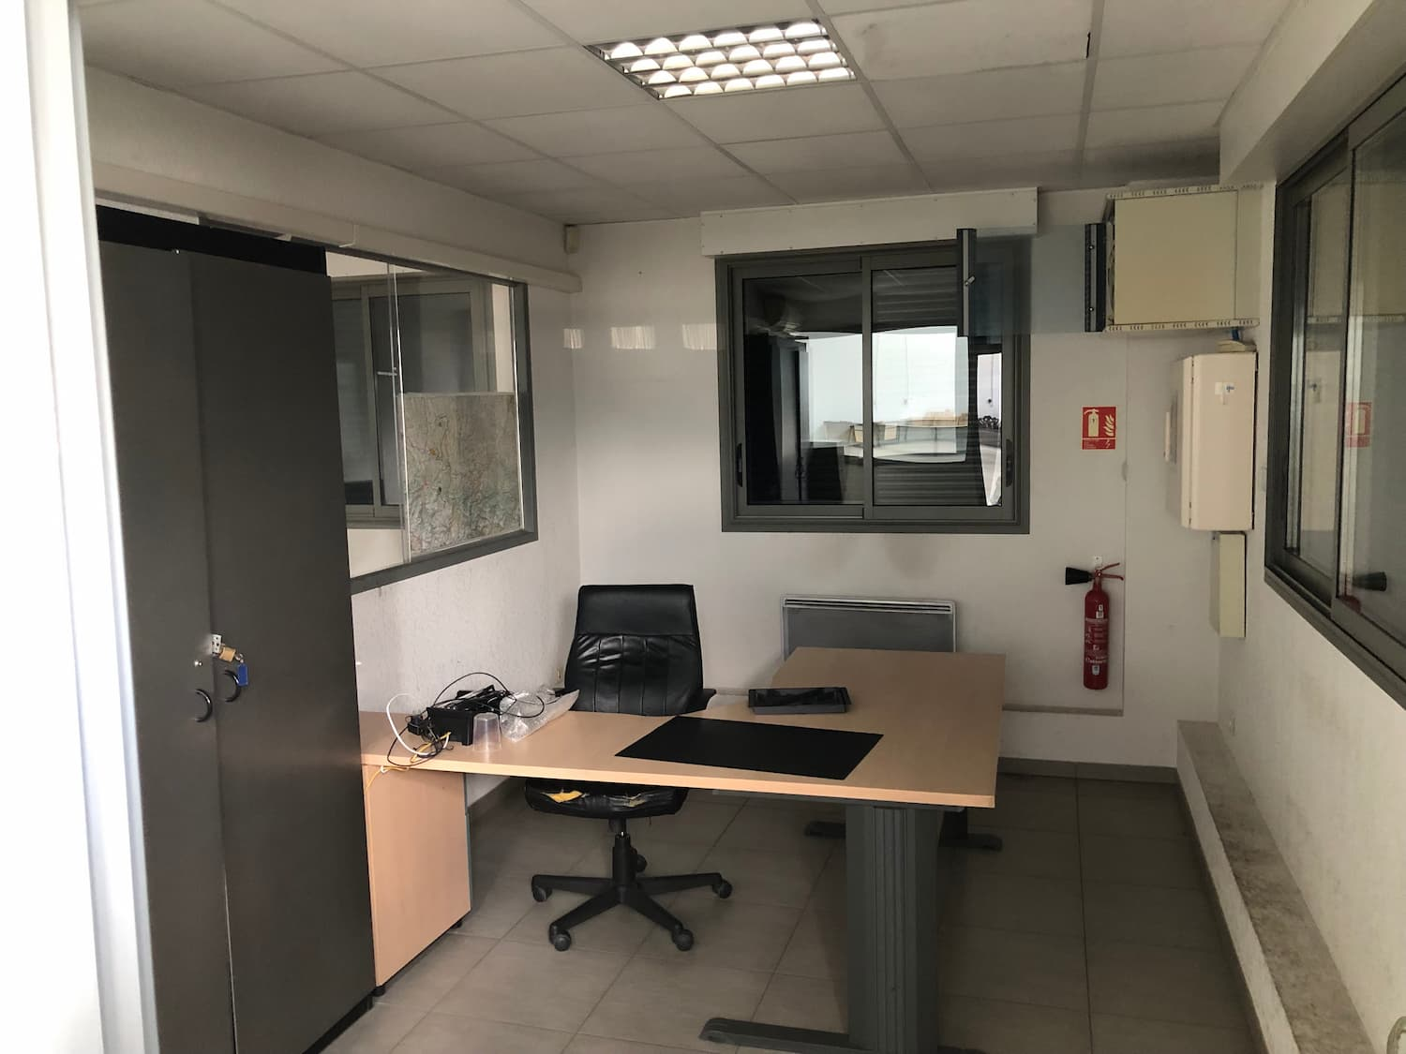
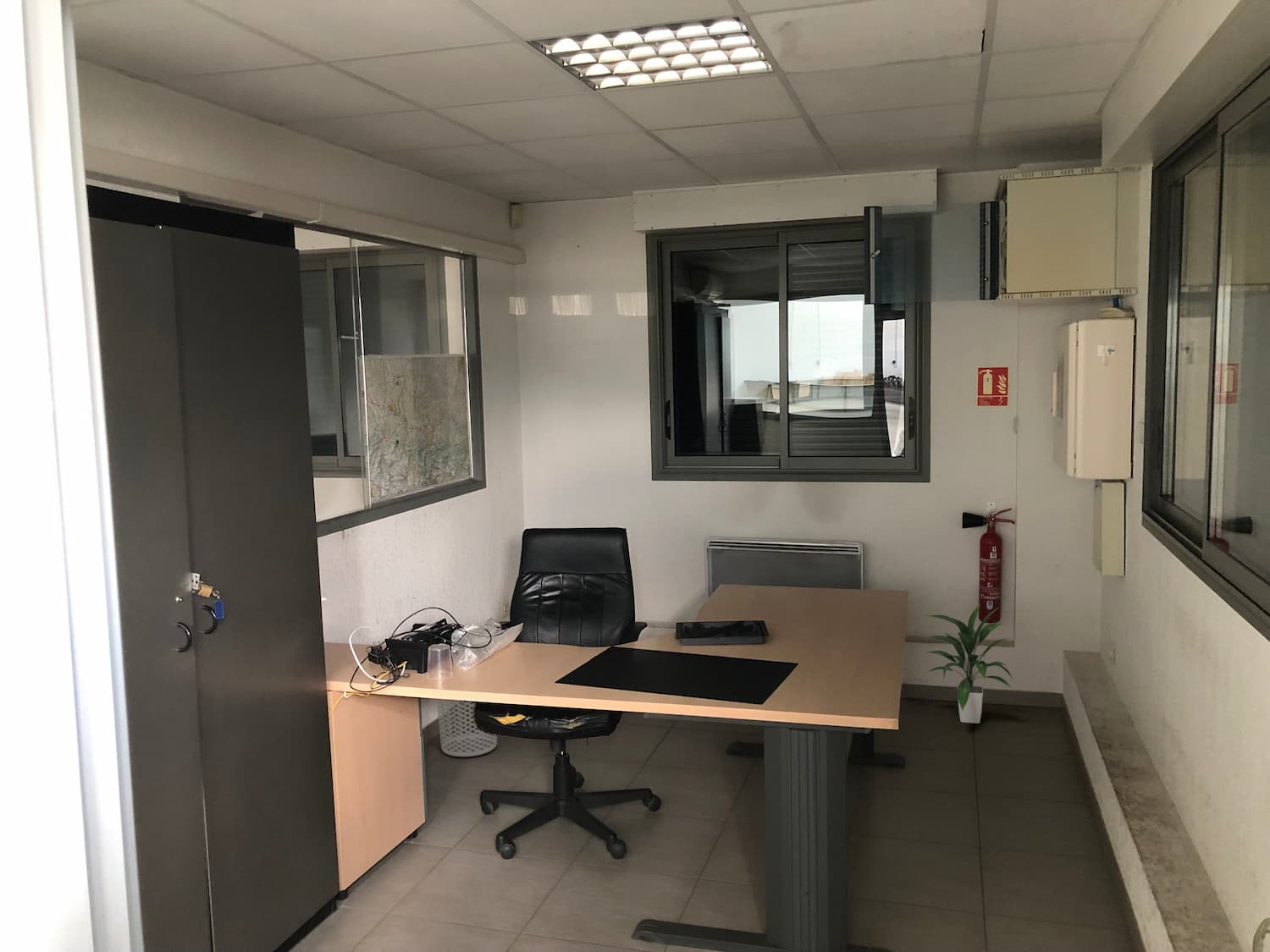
+ indoor plant (968, 663)
+ waste bin (467, 713)
